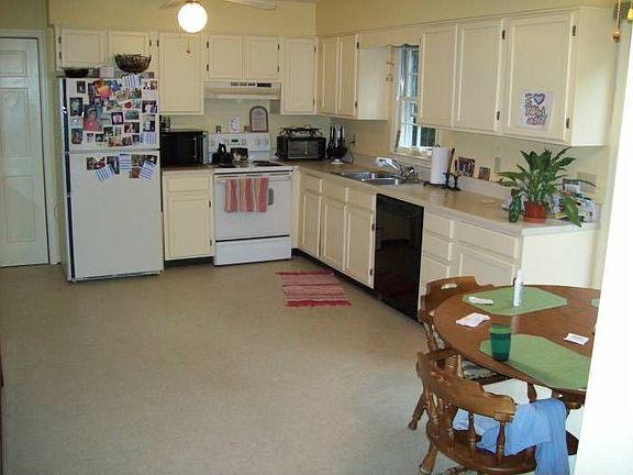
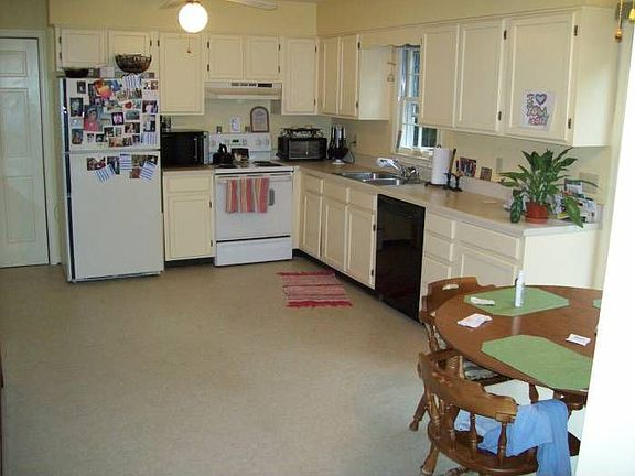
- cup (499, 341)
